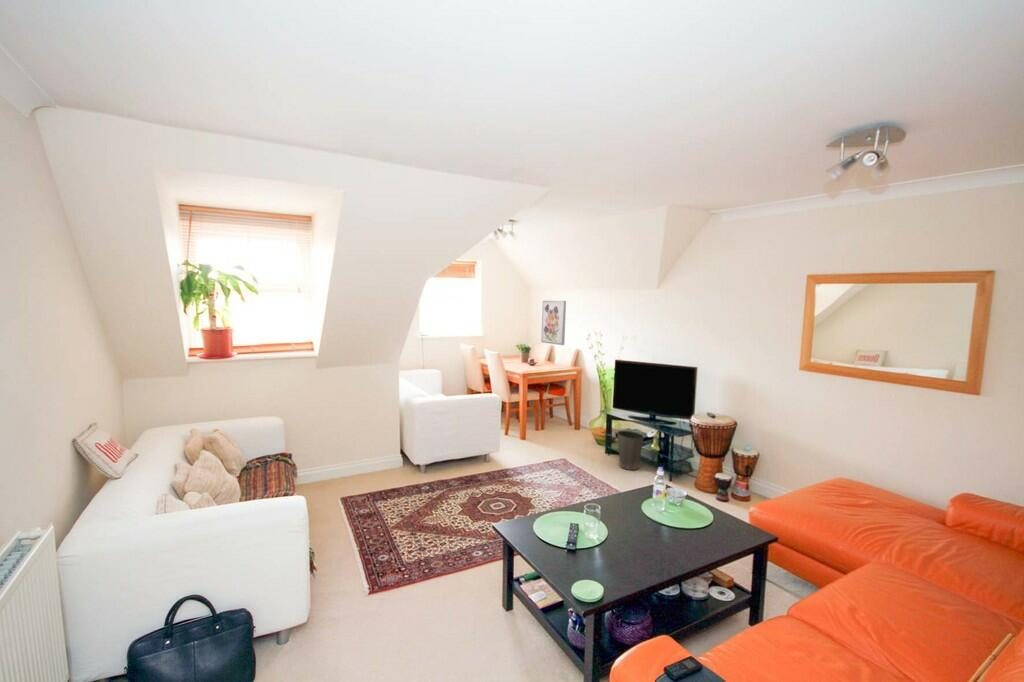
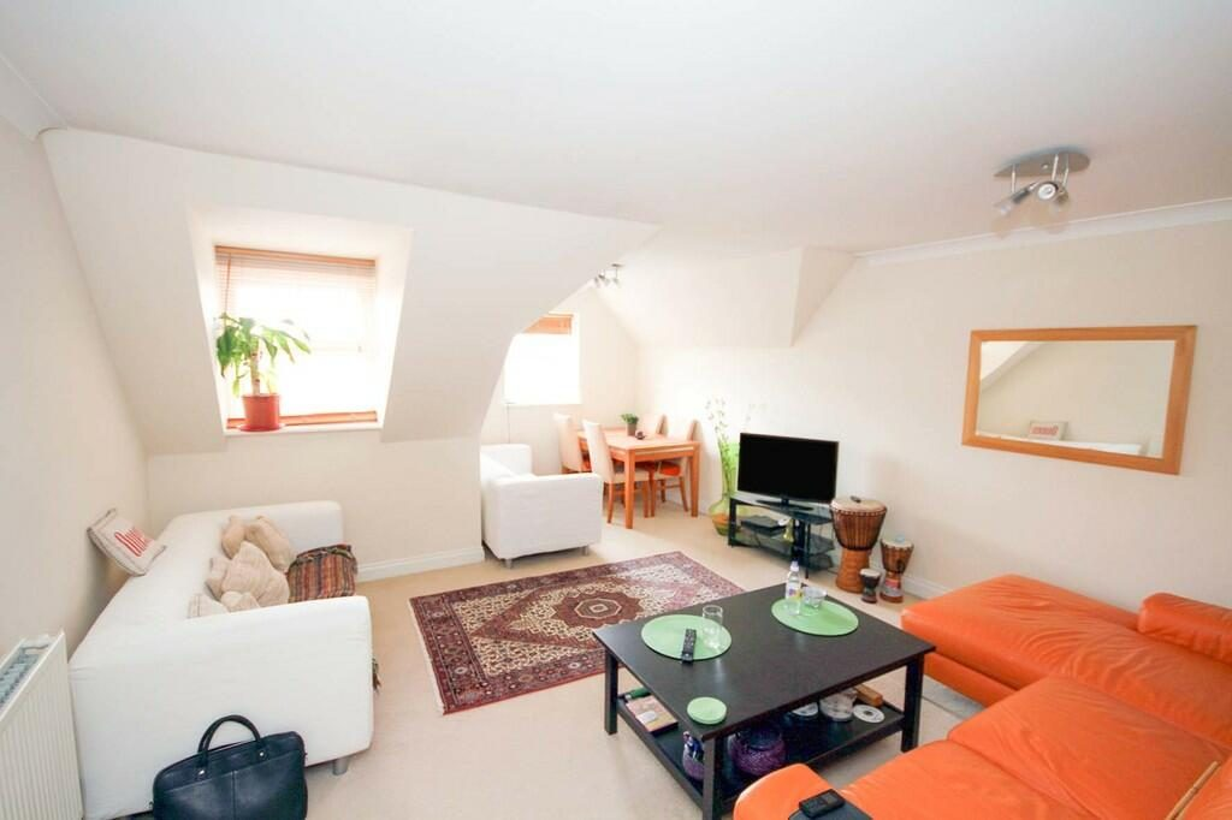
- wall art (553, 322)
- waste basket (629, 450)
